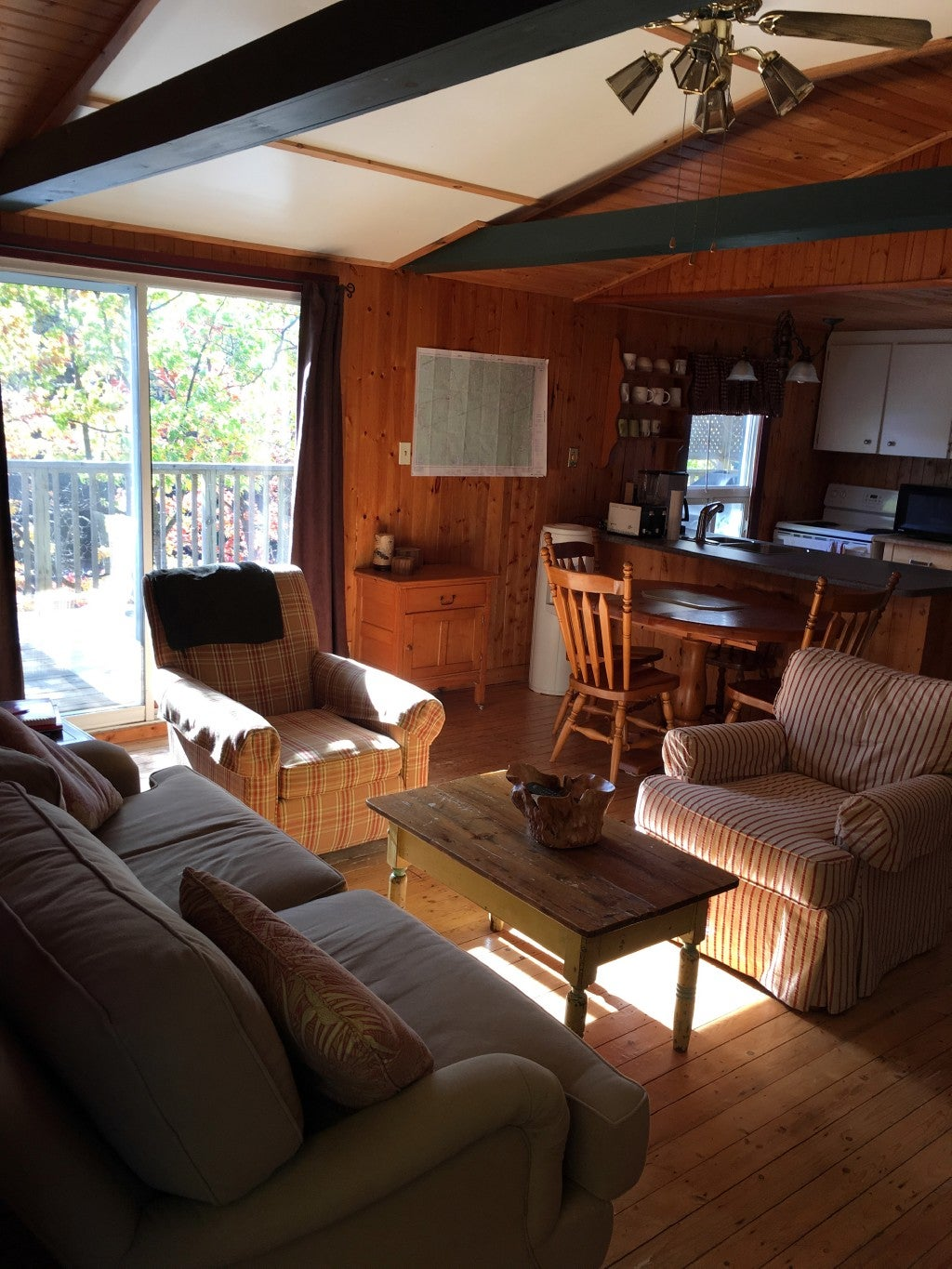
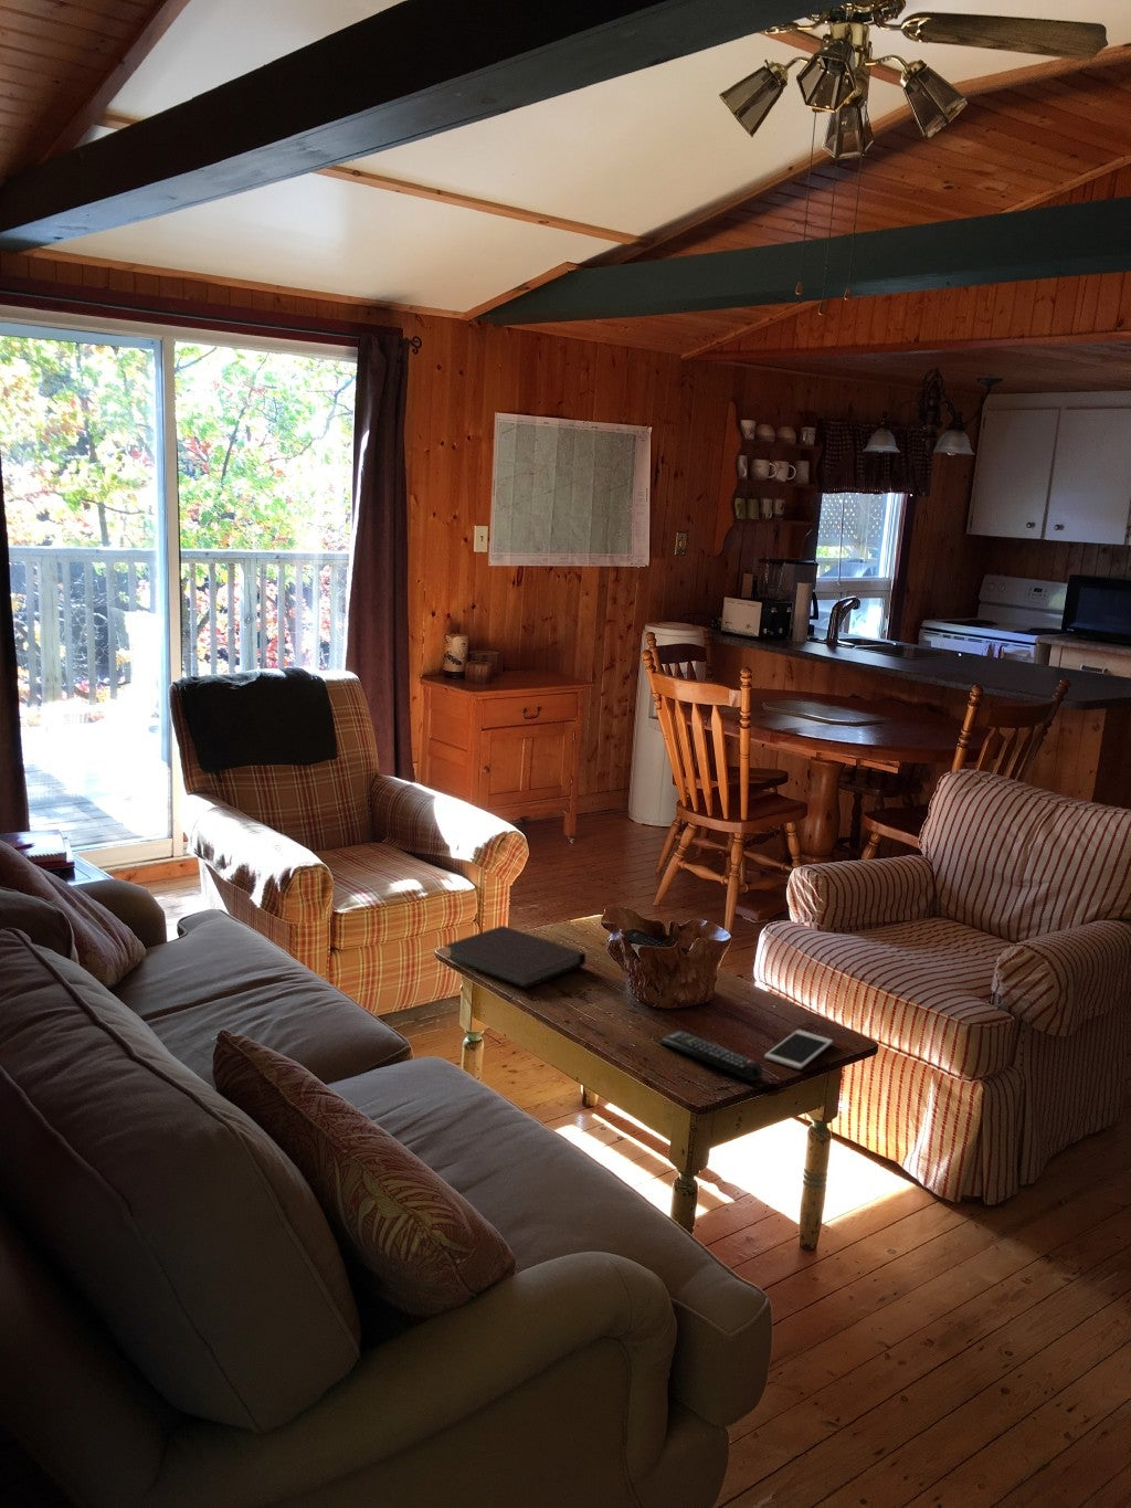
+ notebook (513, 954)
+ cell phone (798, 1048)
+ remote control (709, 1054)
